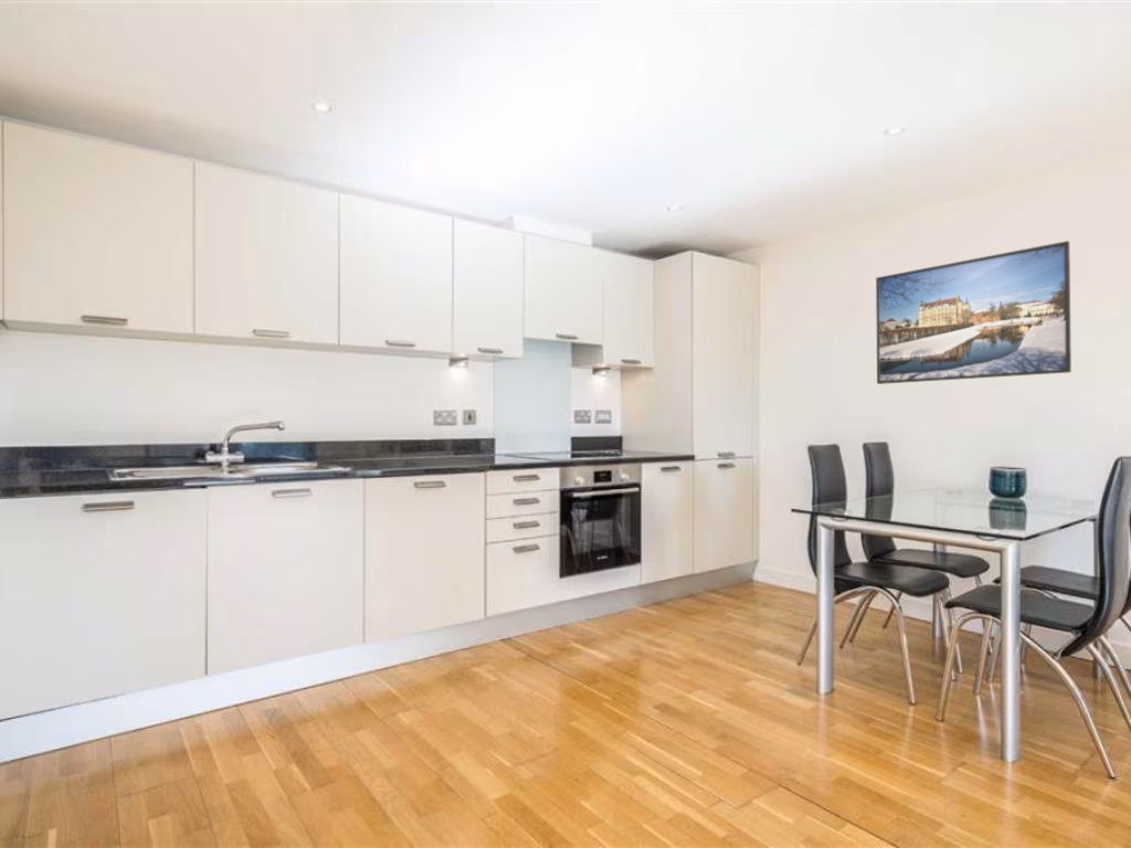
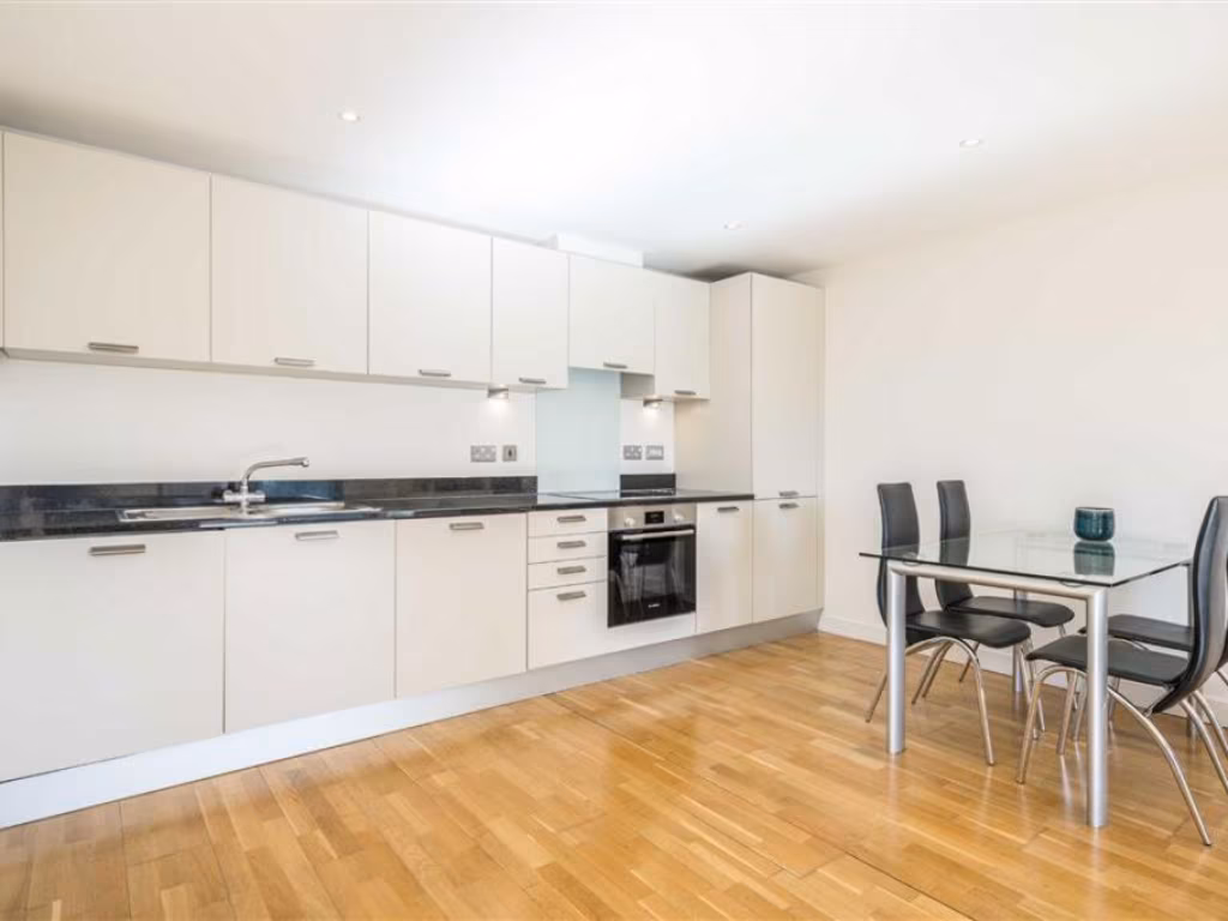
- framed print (963, 319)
